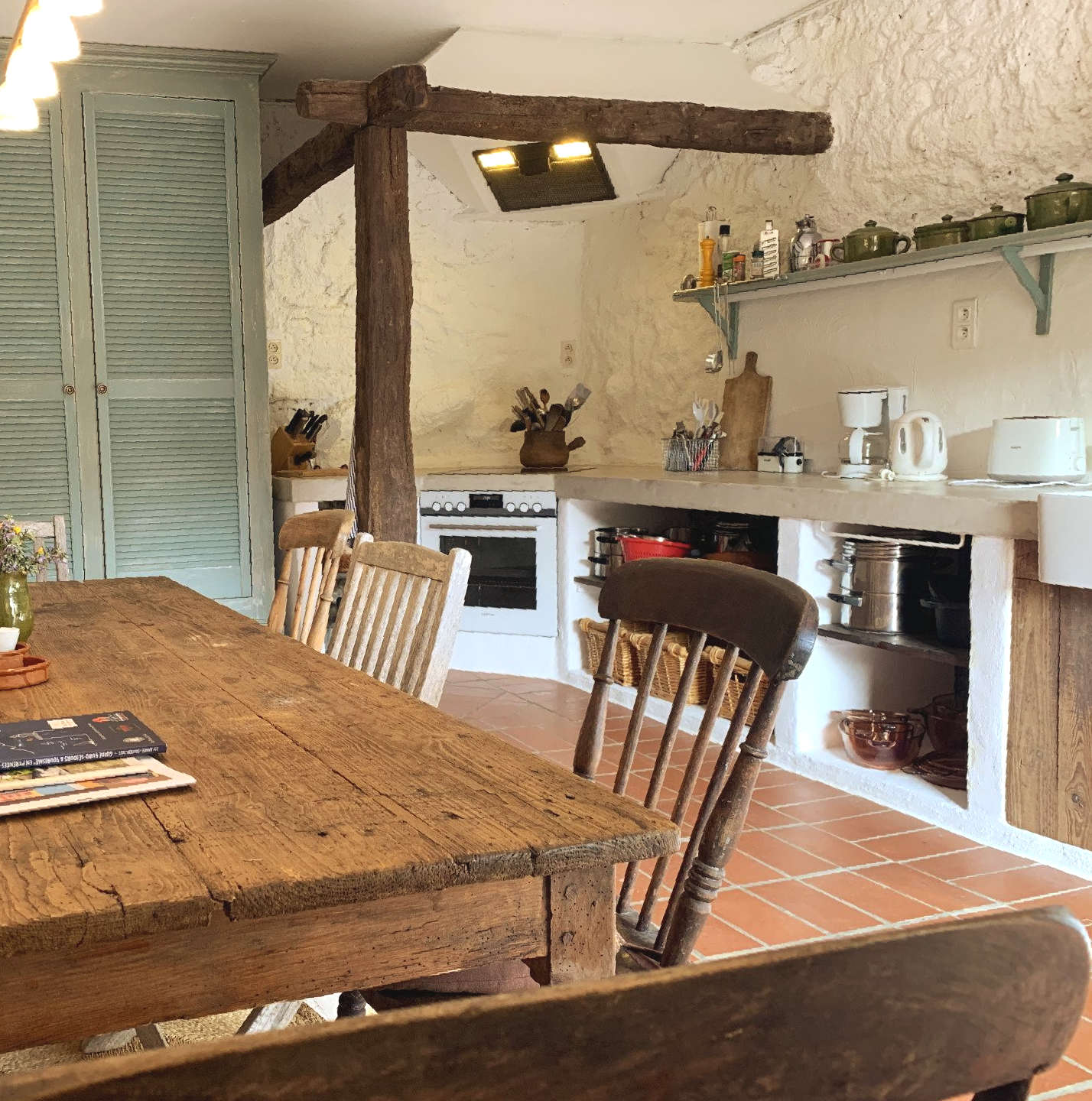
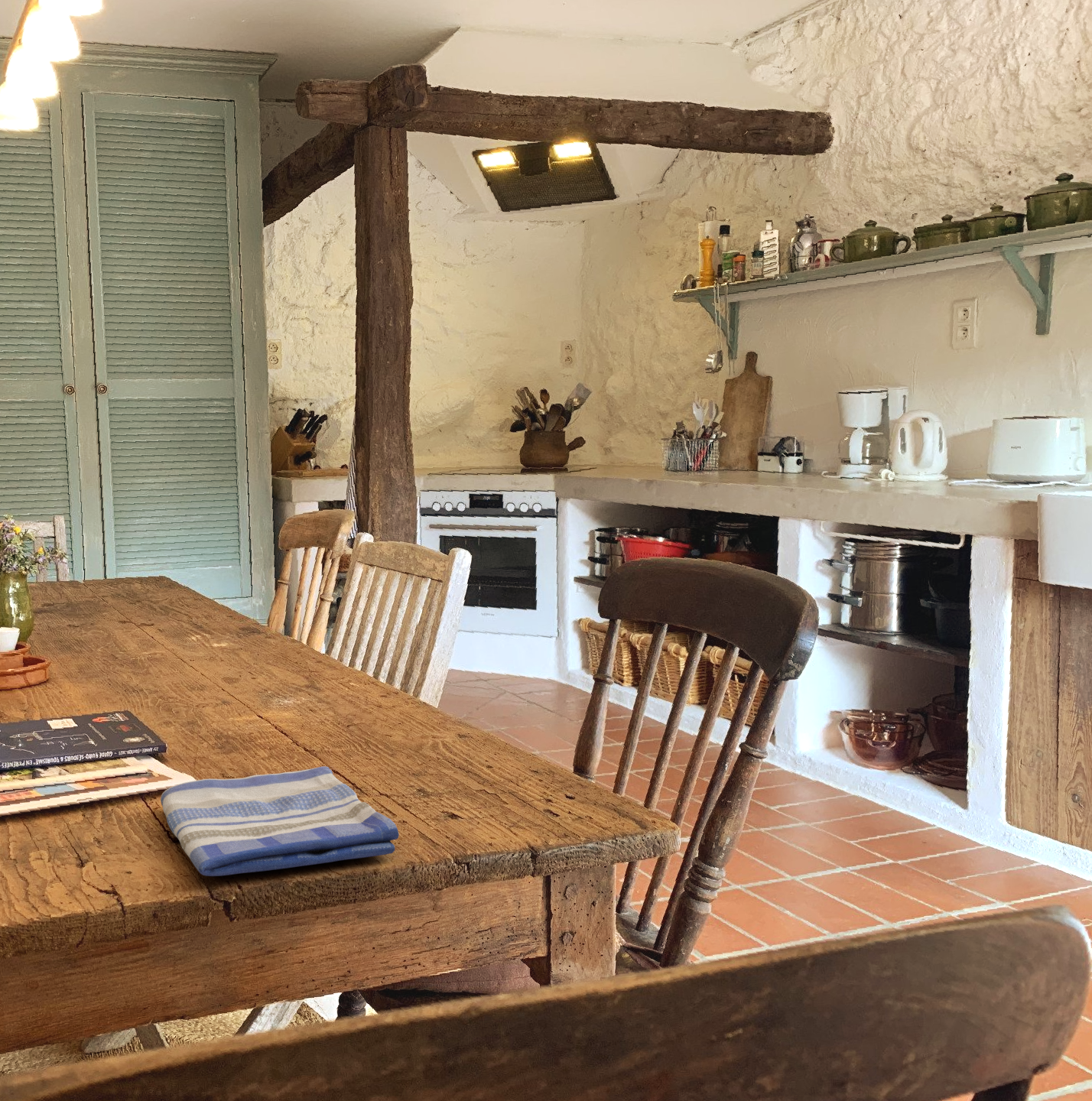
+ dish towel (273, 815)
